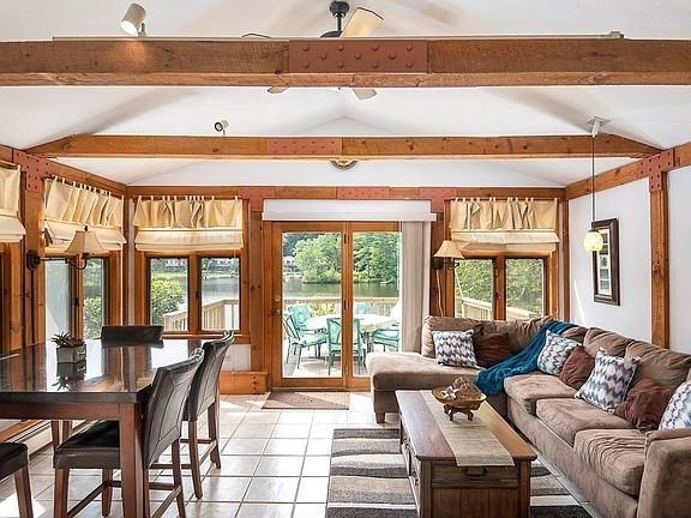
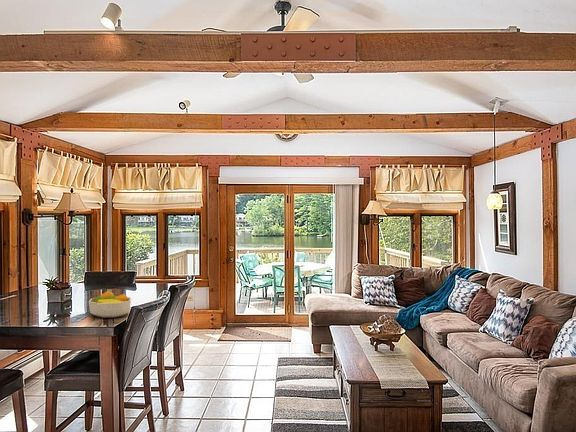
+ fruit bowl (110, 303)
